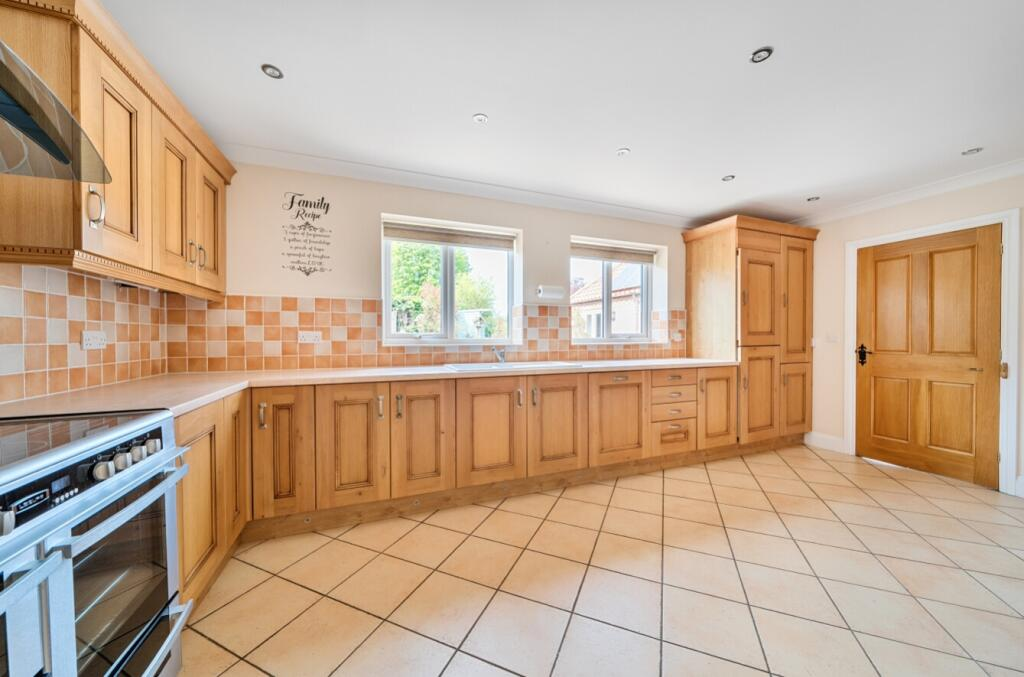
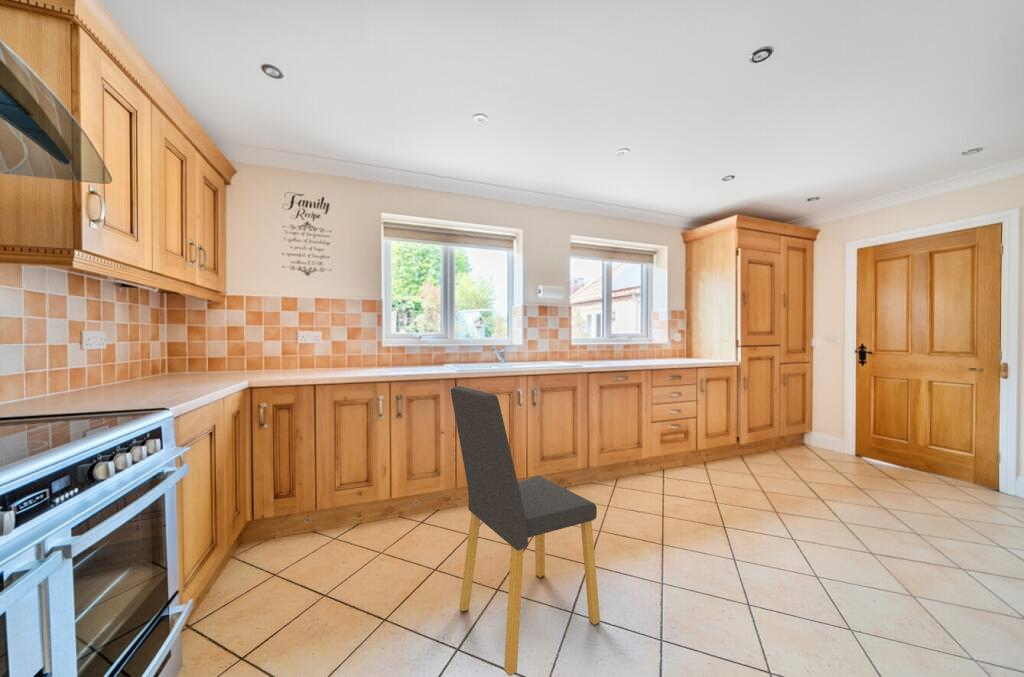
+ dining chair (524, 500)
